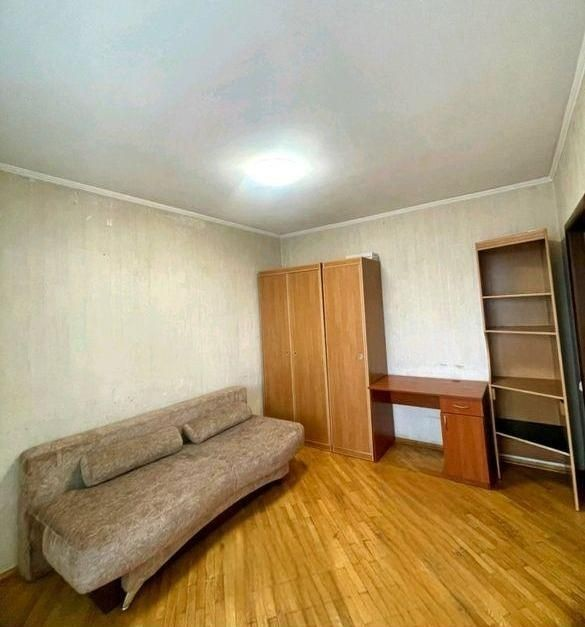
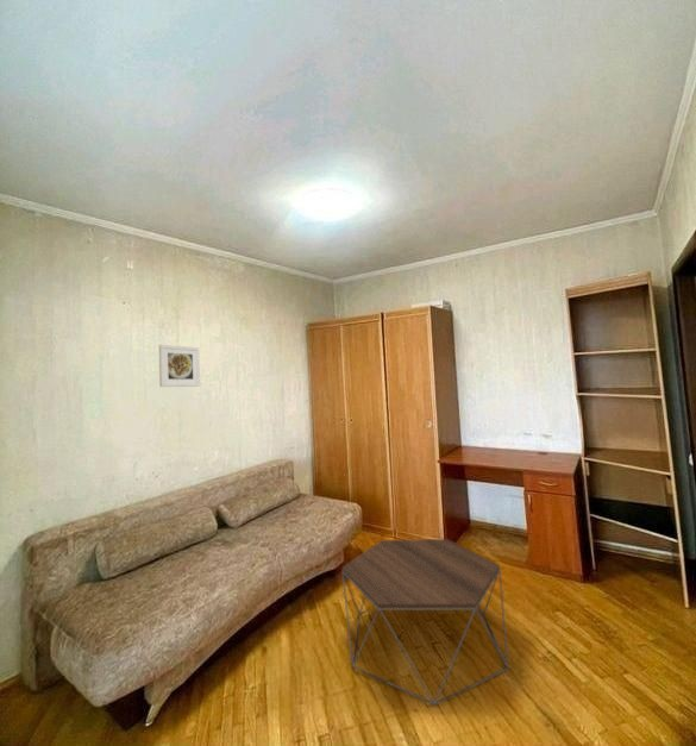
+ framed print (180, 365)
+ coffee table (421, 602)
